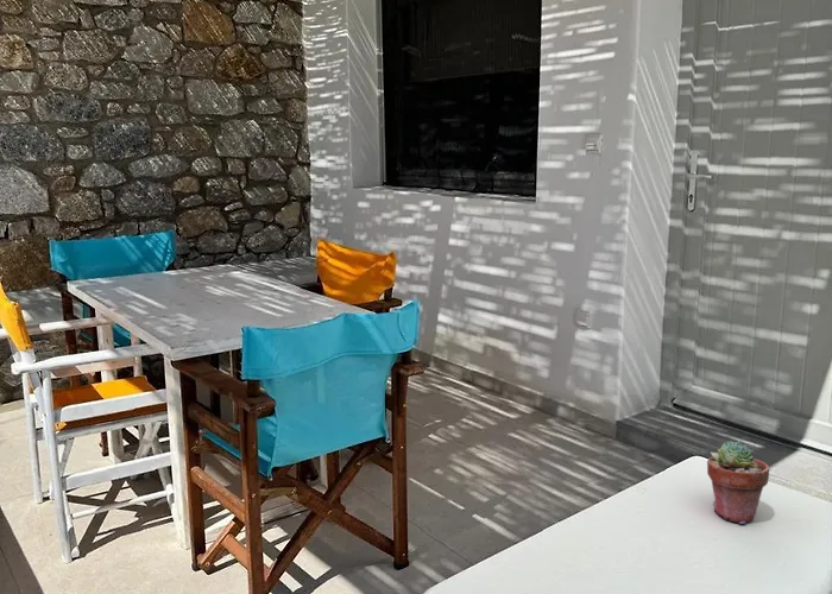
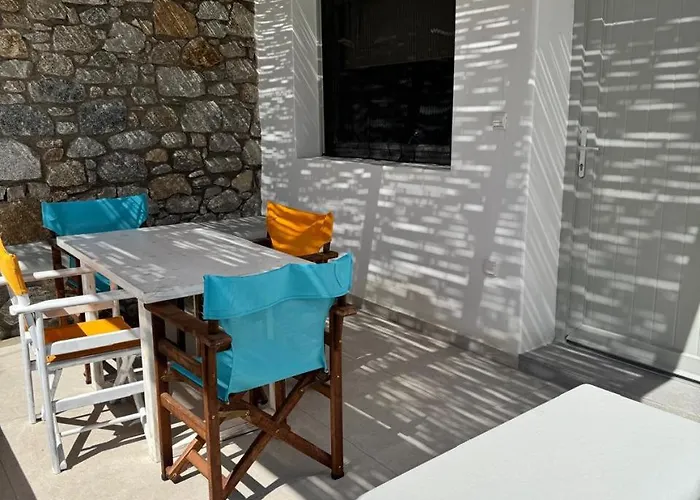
- potted succulent (736, 478)
